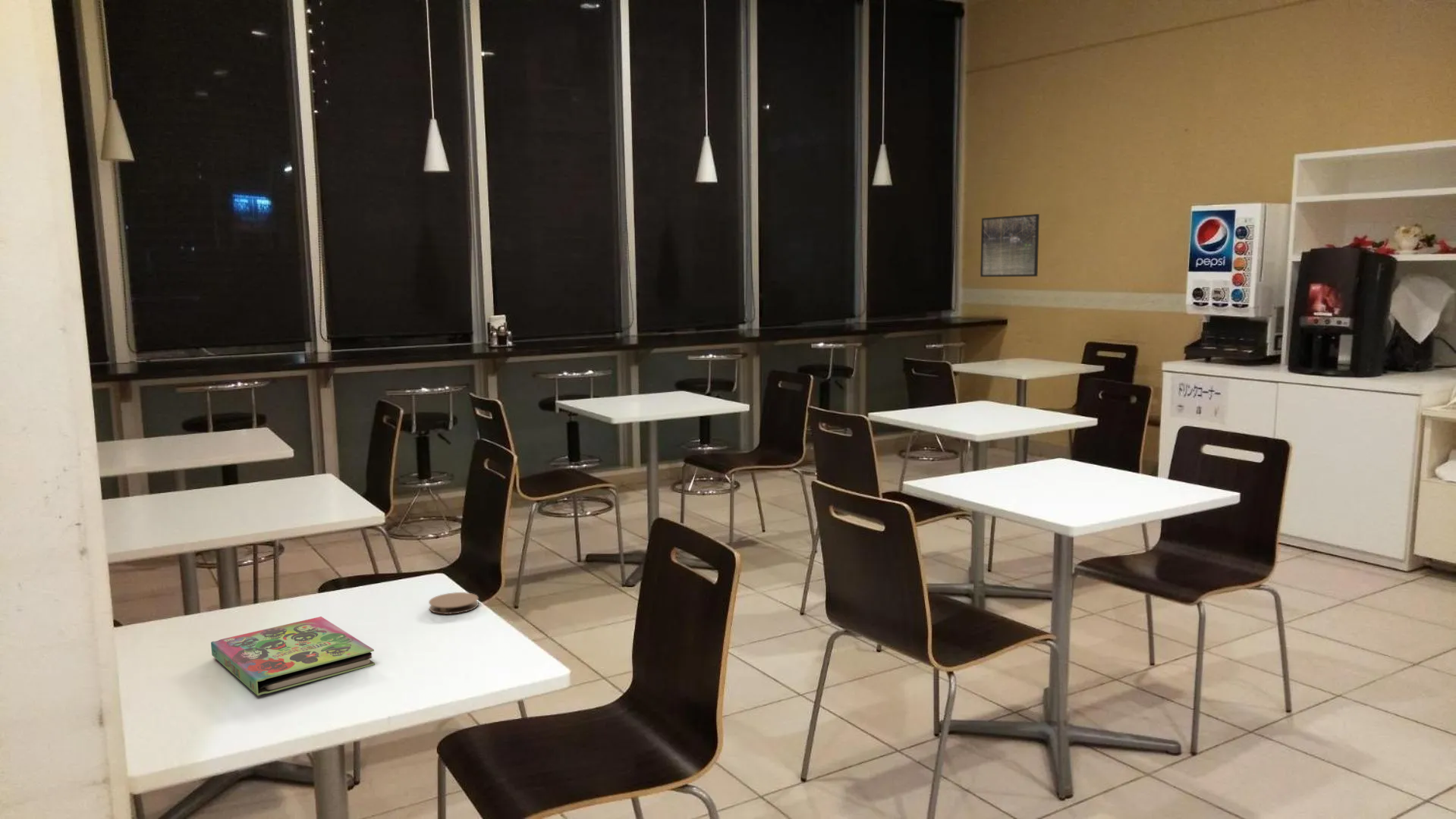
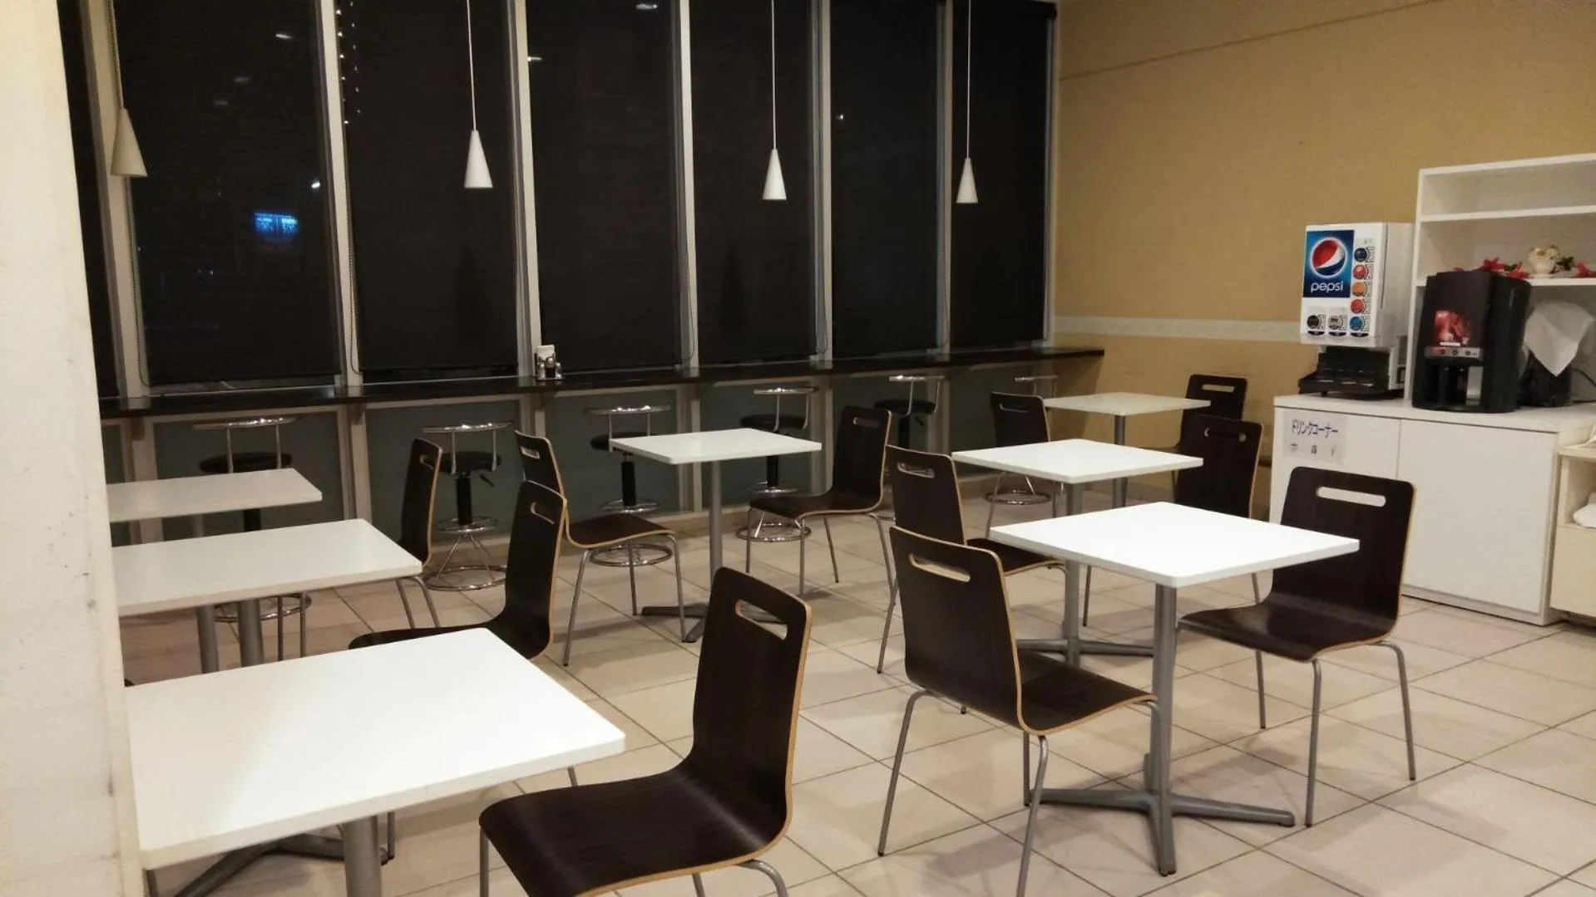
- book (291, 653)
- coaster (454, 603)
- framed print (1008, 246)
